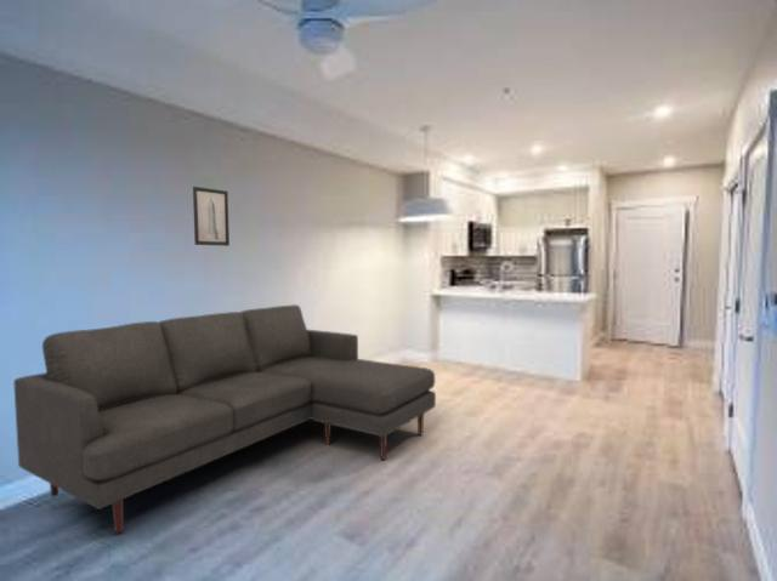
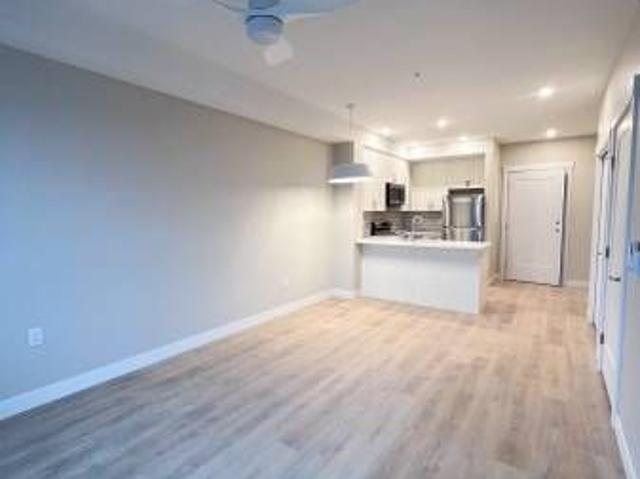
- wall art (211, 217)
- sofa (260, 391)
